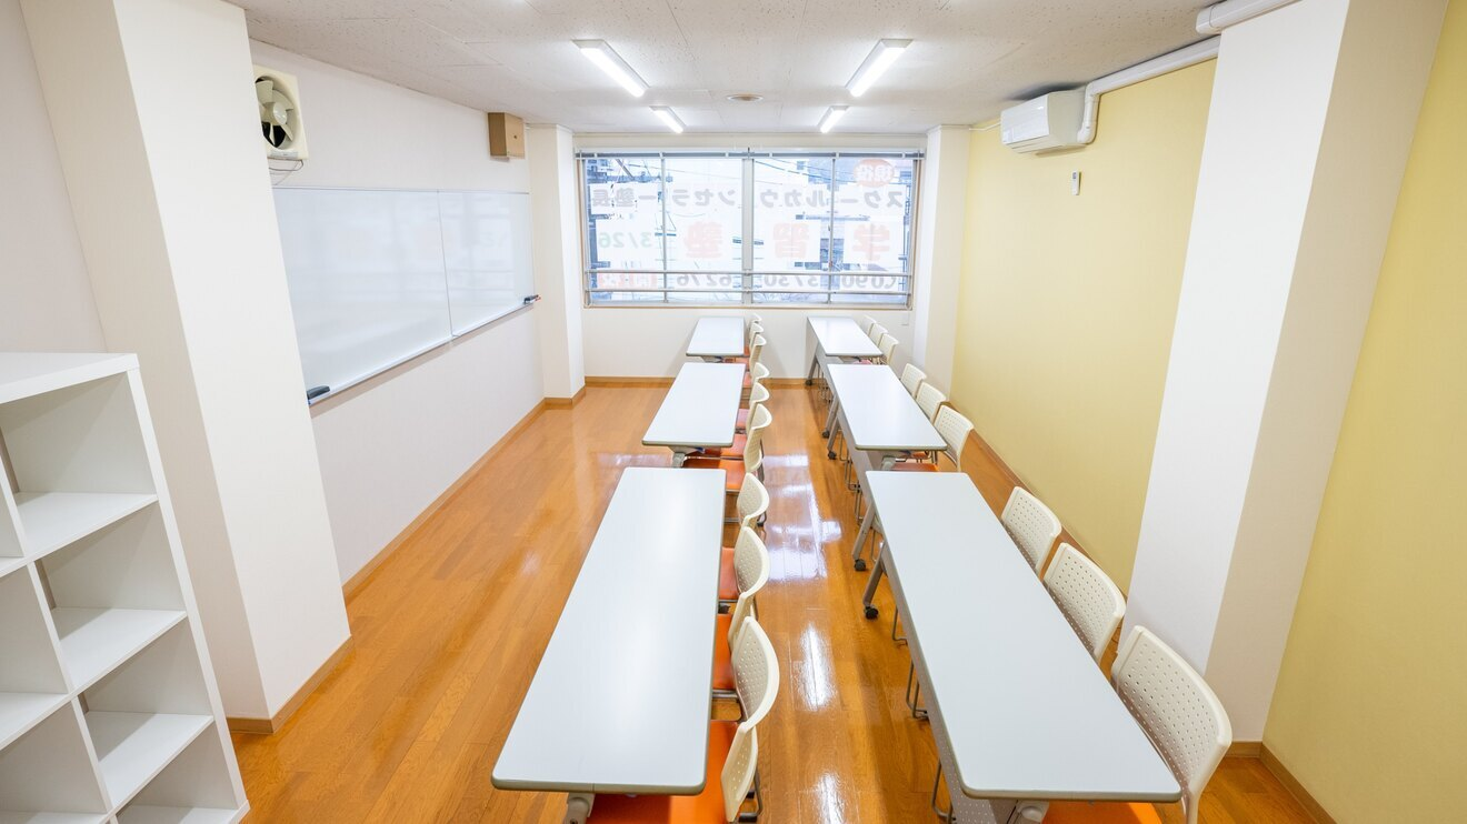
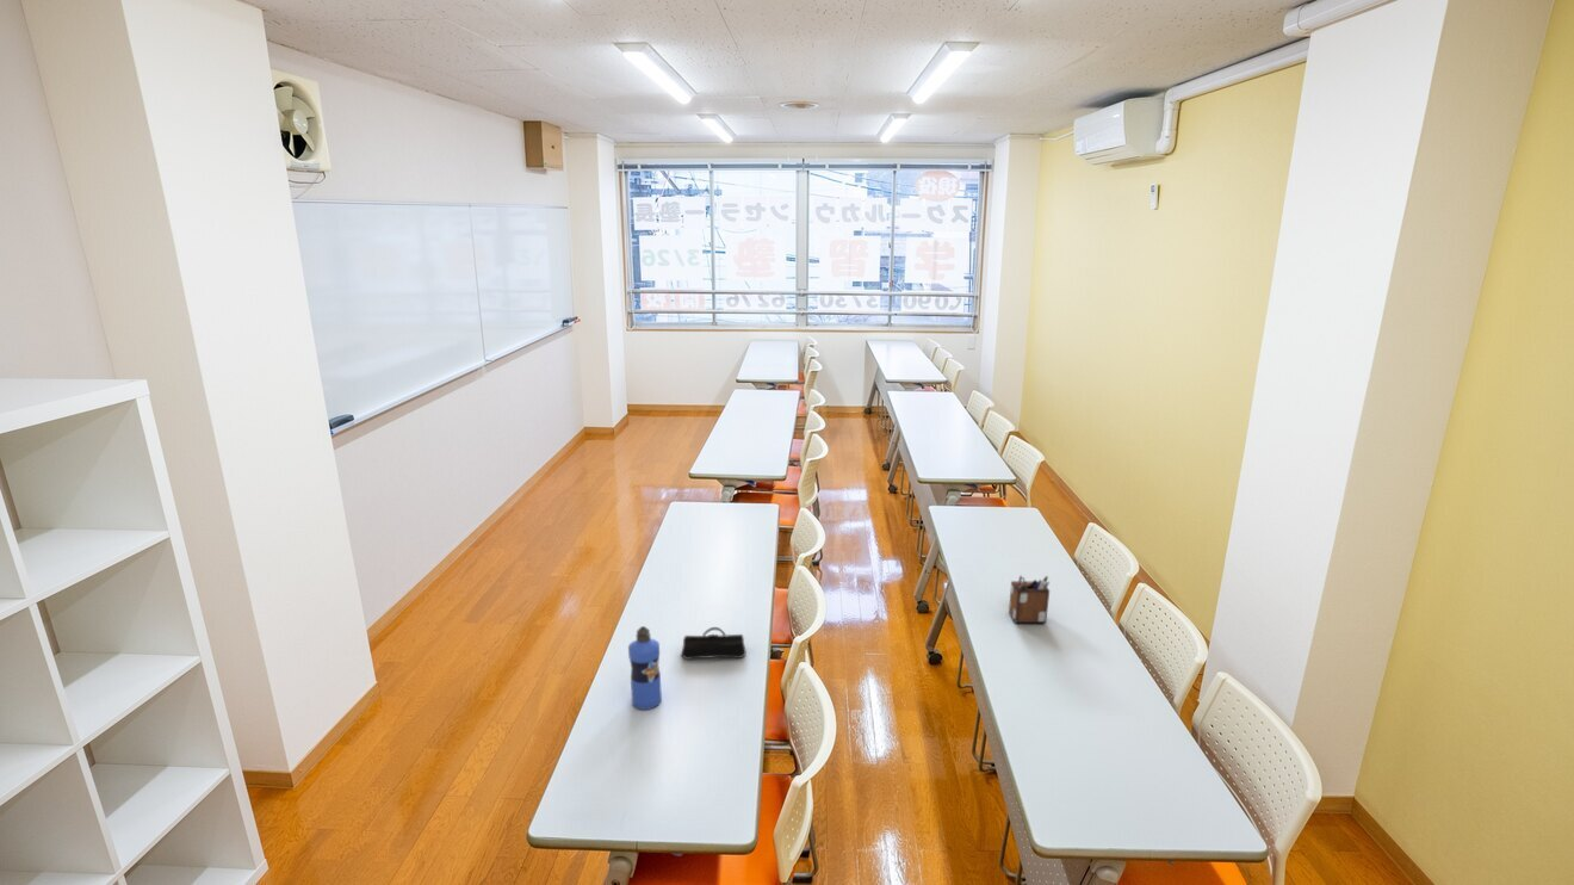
+ pencil case (713, 640)
+ water bottle (644, 664)
+ desk organizer (1029, 595)
